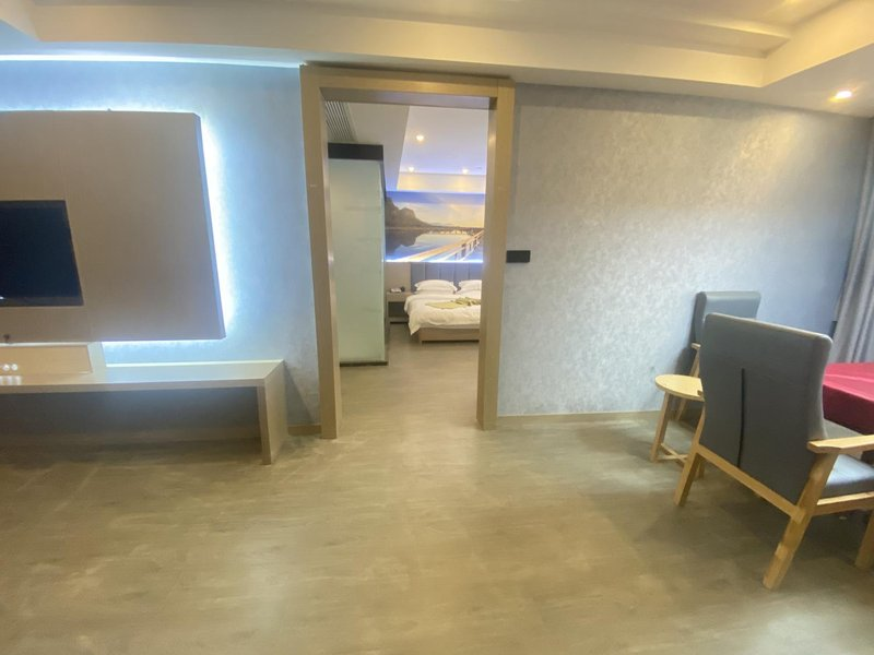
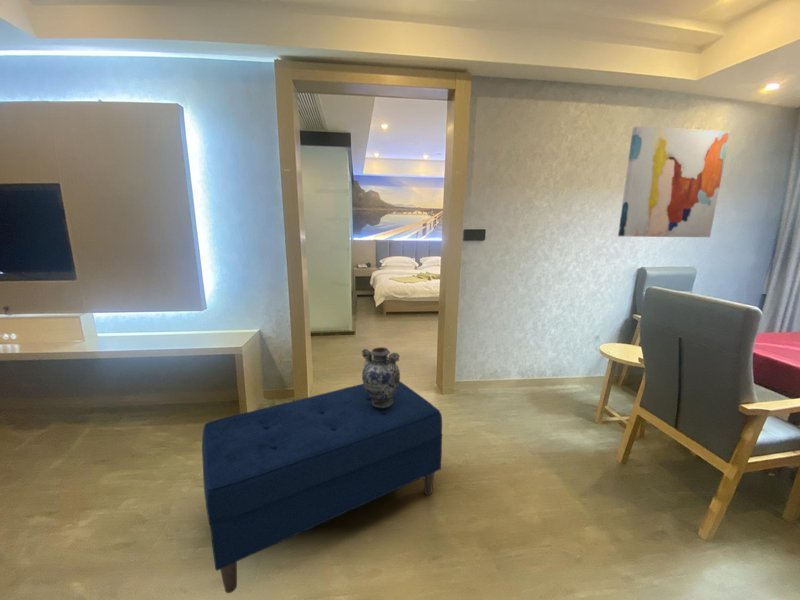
+ wall art (673, 184)
+ decorative vase (382, 377)
+ bench (328, 461)
